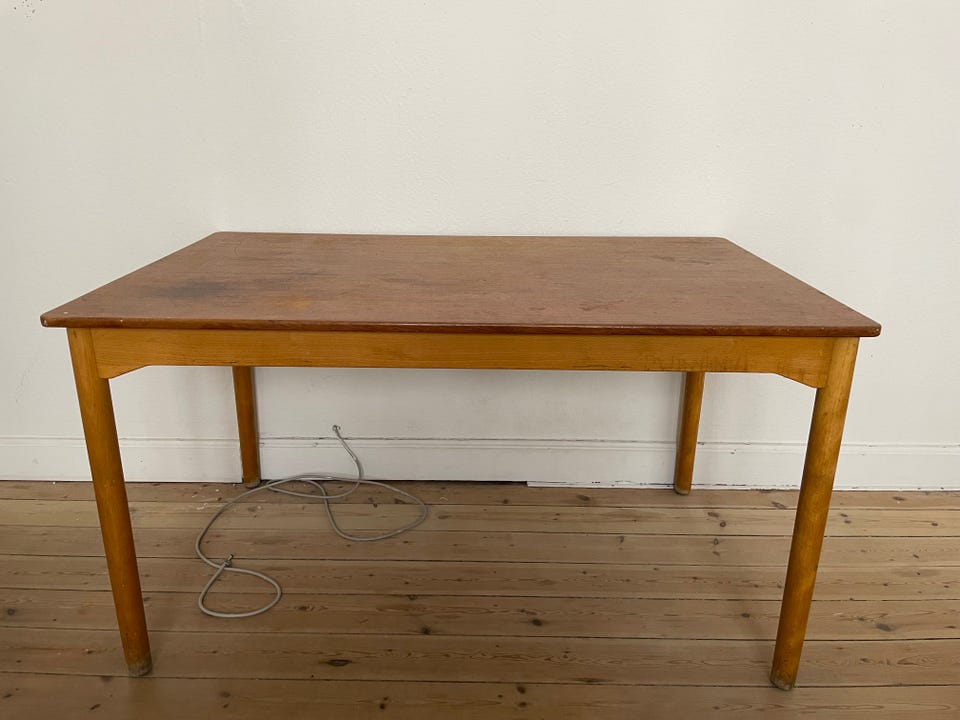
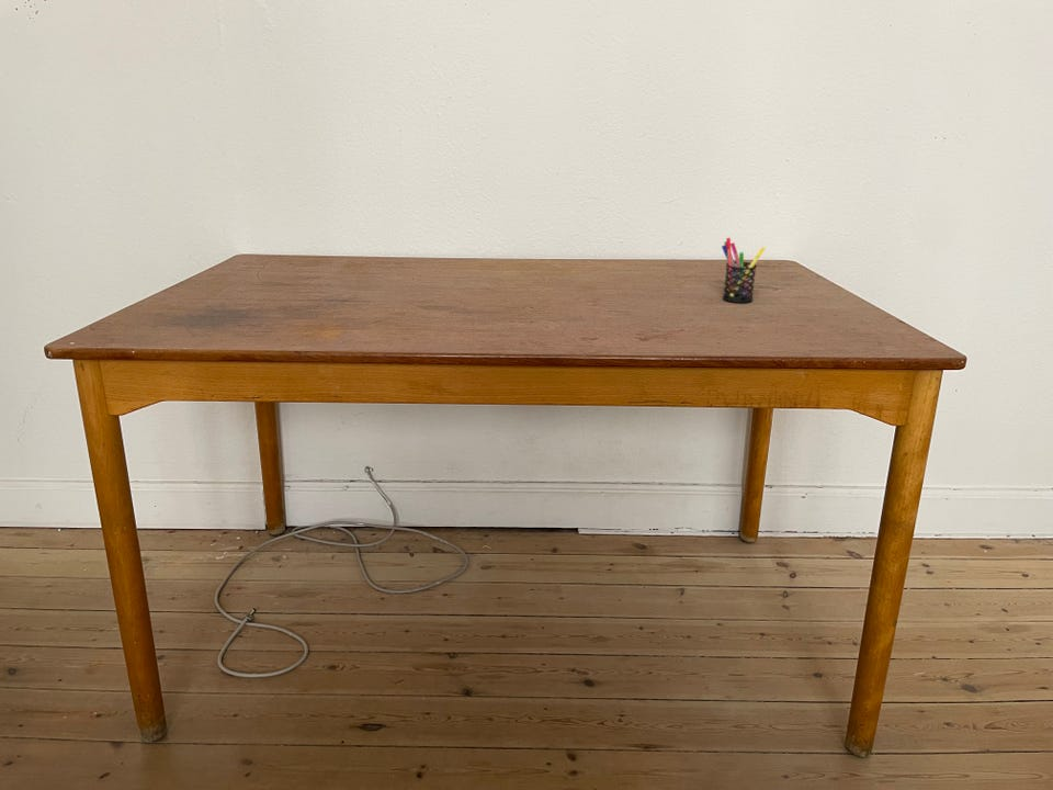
+ pen holder (738, 270)
